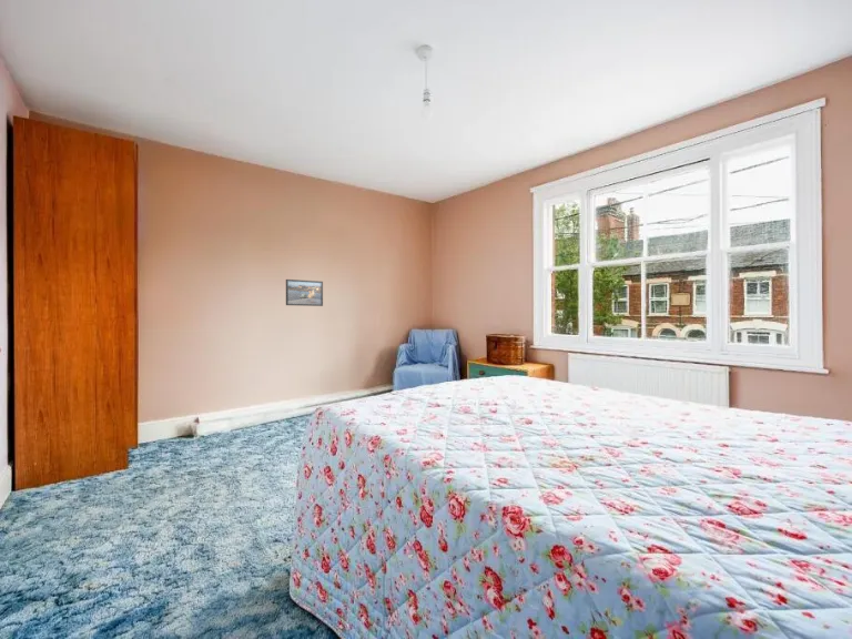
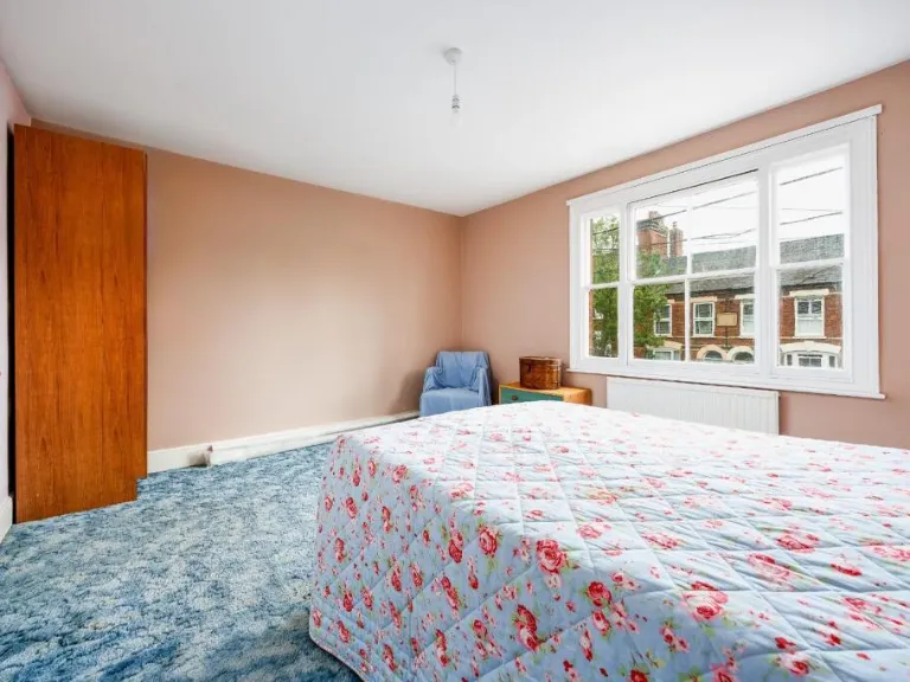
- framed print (304, 293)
